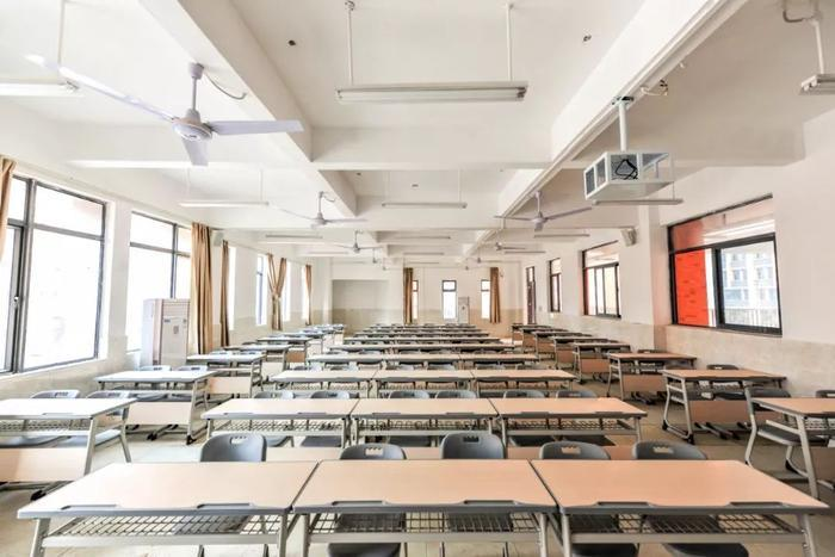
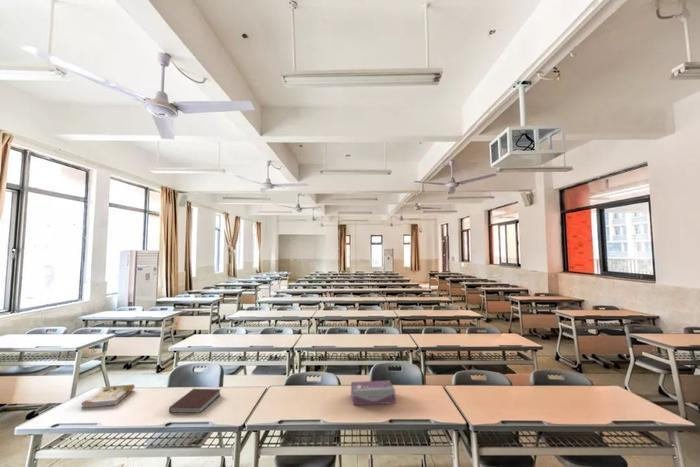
+ notebook (196, 400)
+ tissue box (372, 391)
+ book (109, 395)
